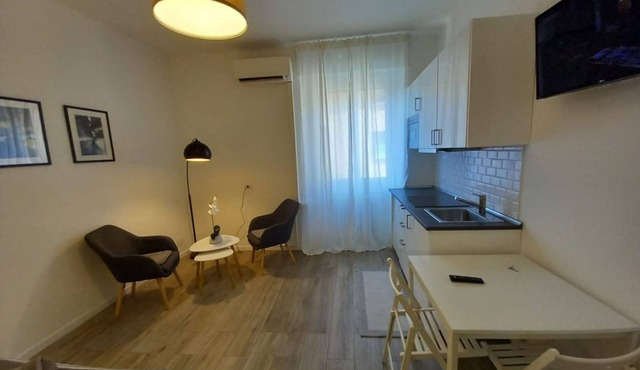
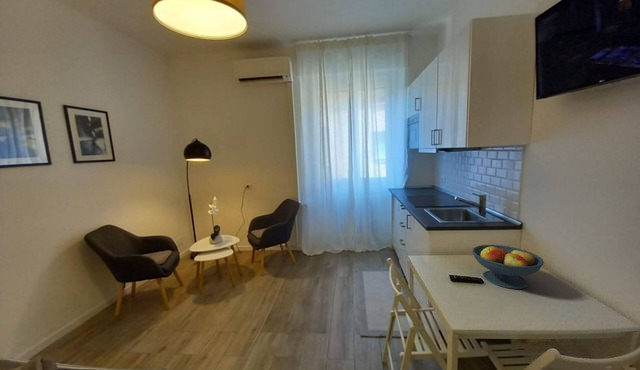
+ fruit bowl (505, 262)
